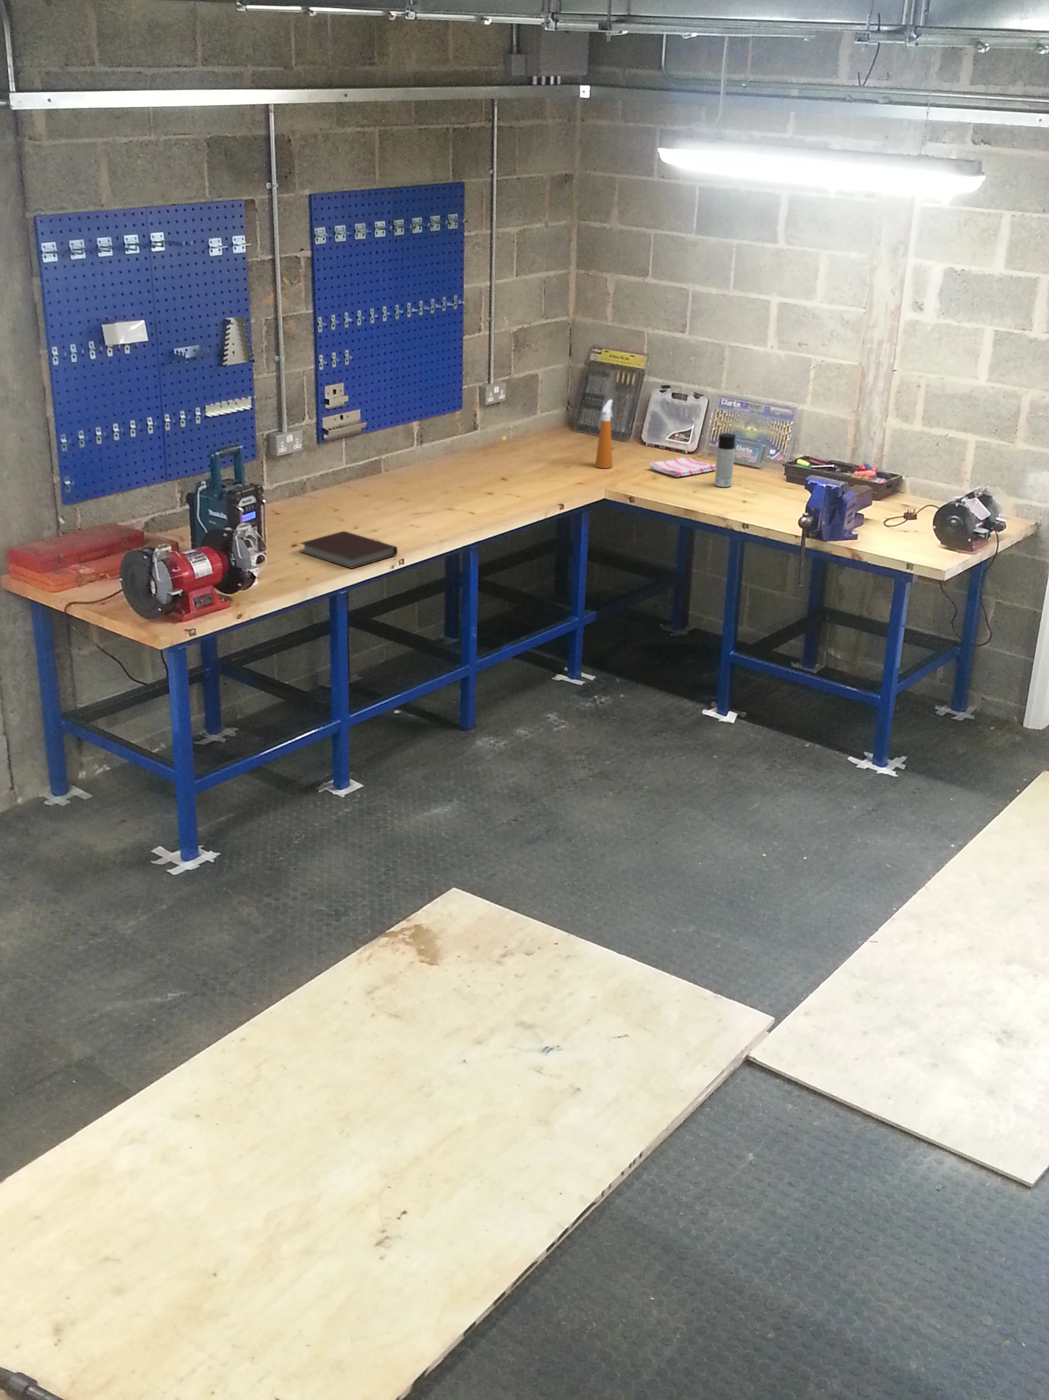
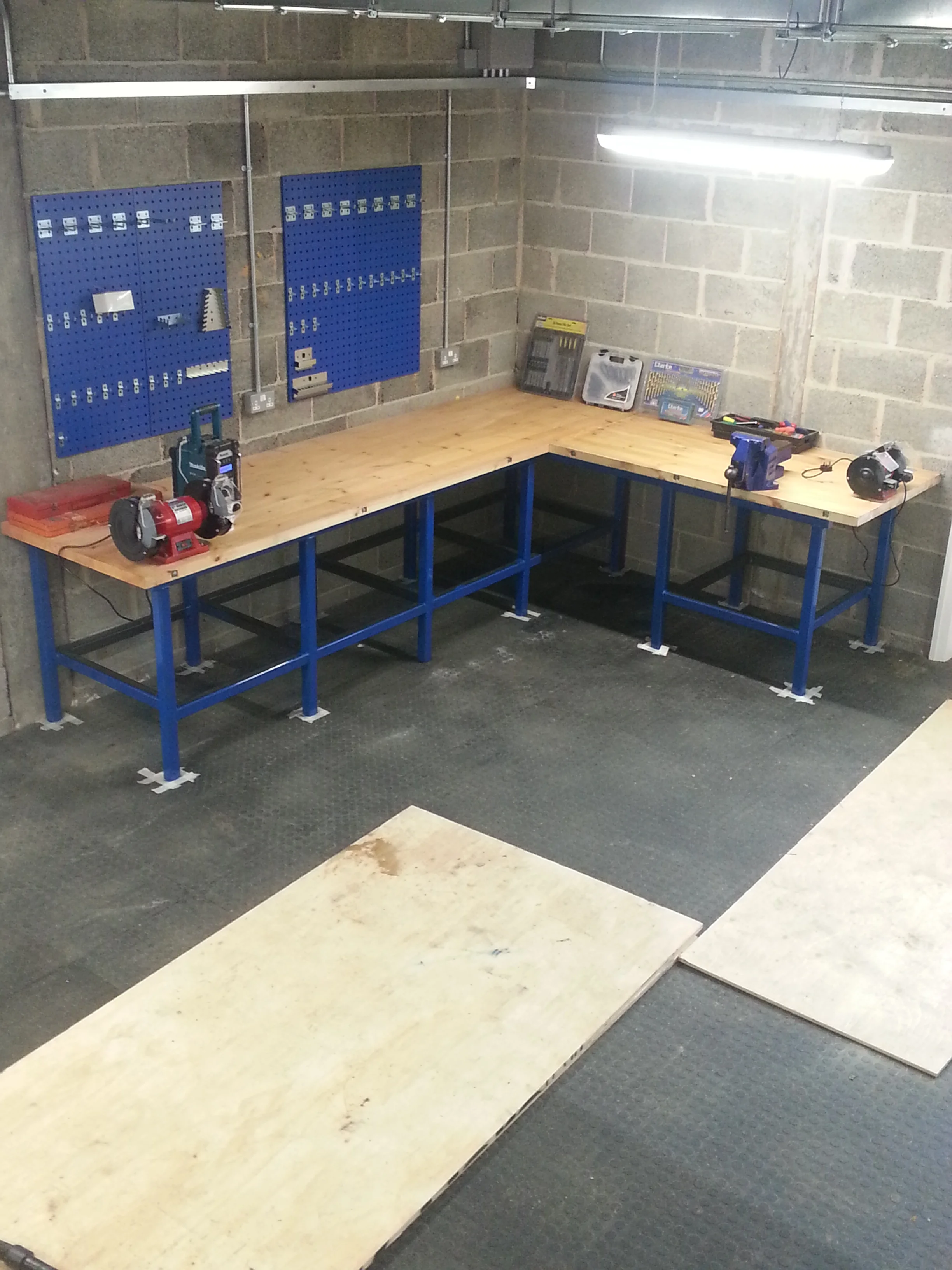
- spray can (725, 460)
- dish towel (683, 466)
- spray bottle (607, 433)
- notebook (348, 549)
